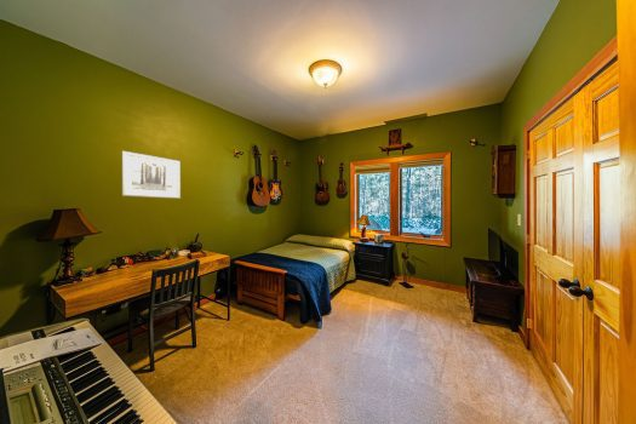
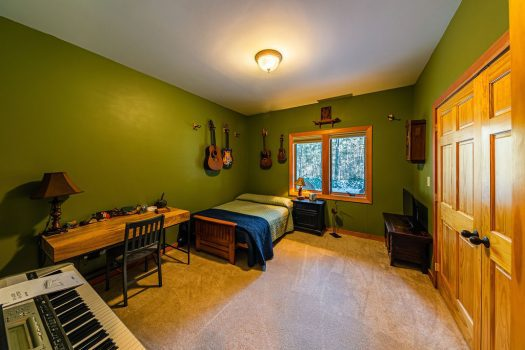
- wall art (153, 177)
